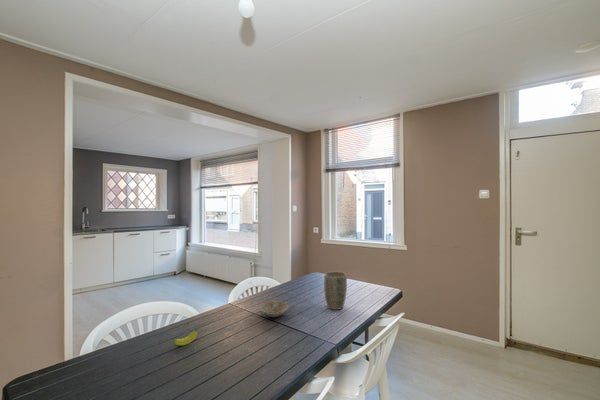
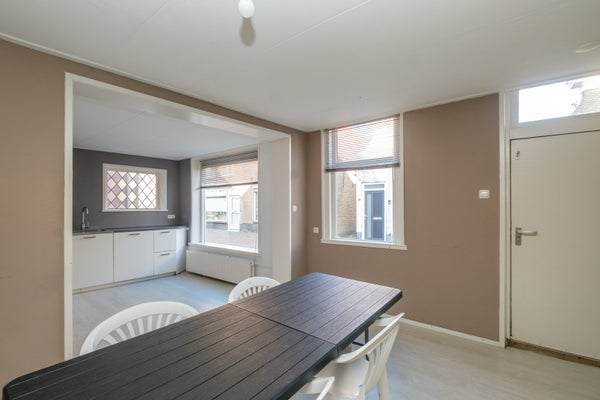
- plant pot (335, 290)
- banana (185, 337)
- bowl (273, 310)
